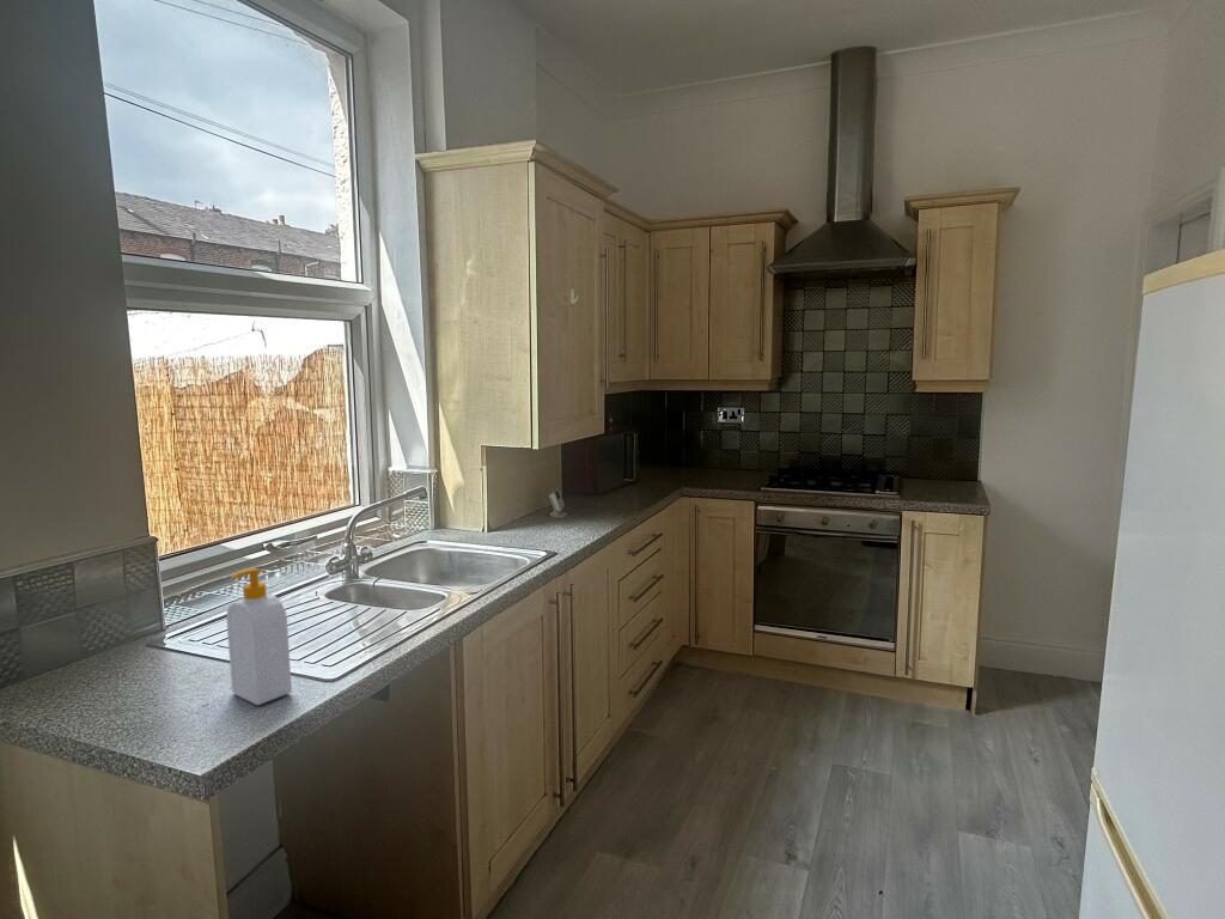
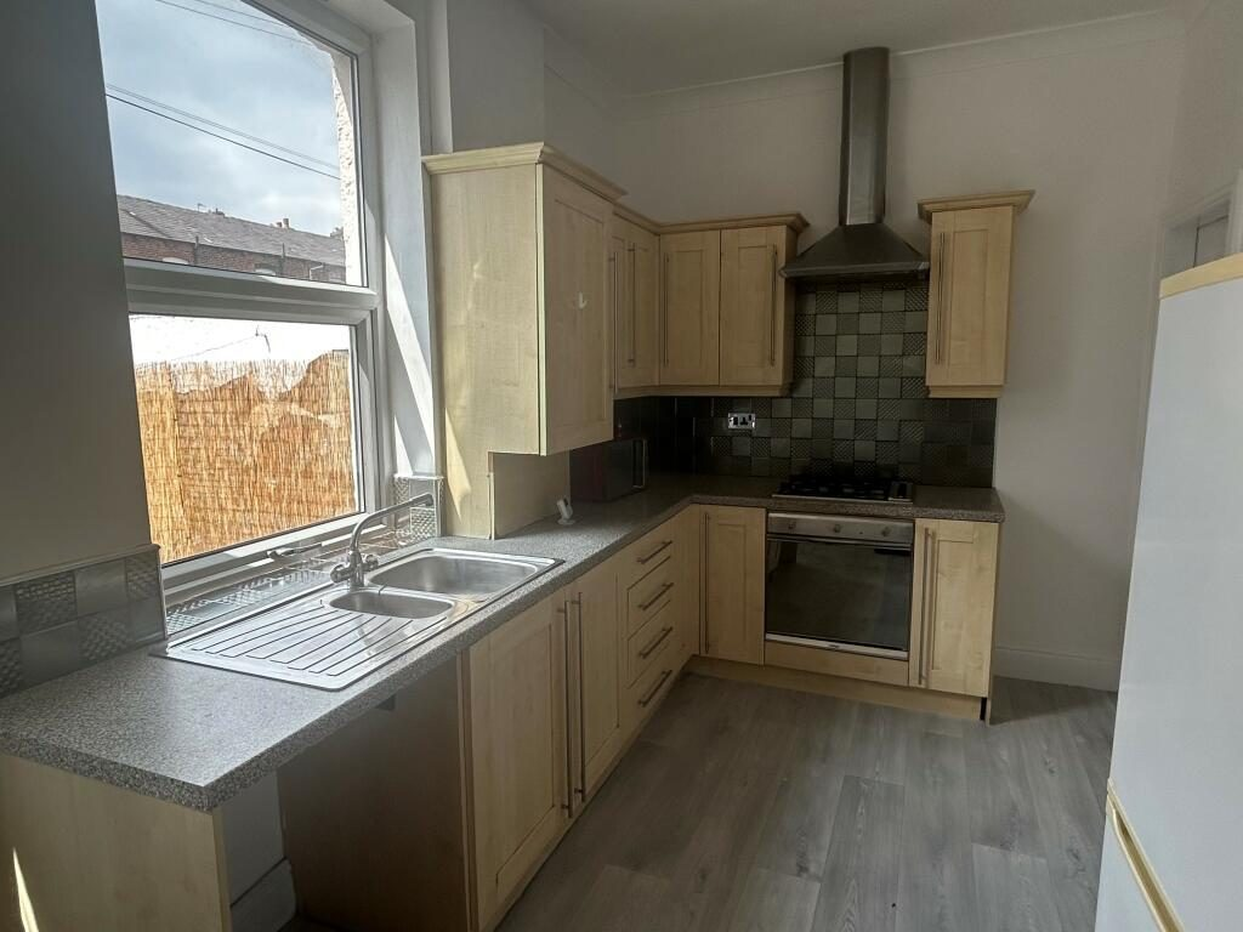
- soap bottle (255, 632)
